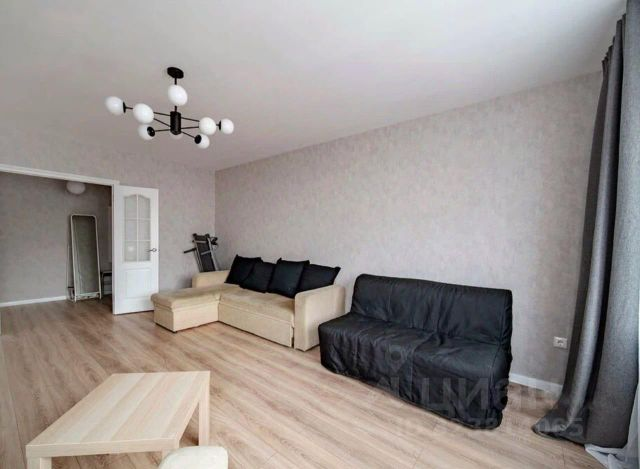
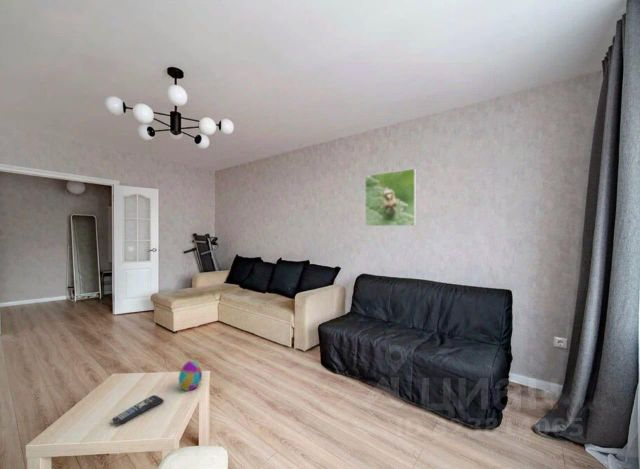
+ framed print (389, 199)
+ remote control (139, 408)
+ decorative egg (190, 374)
